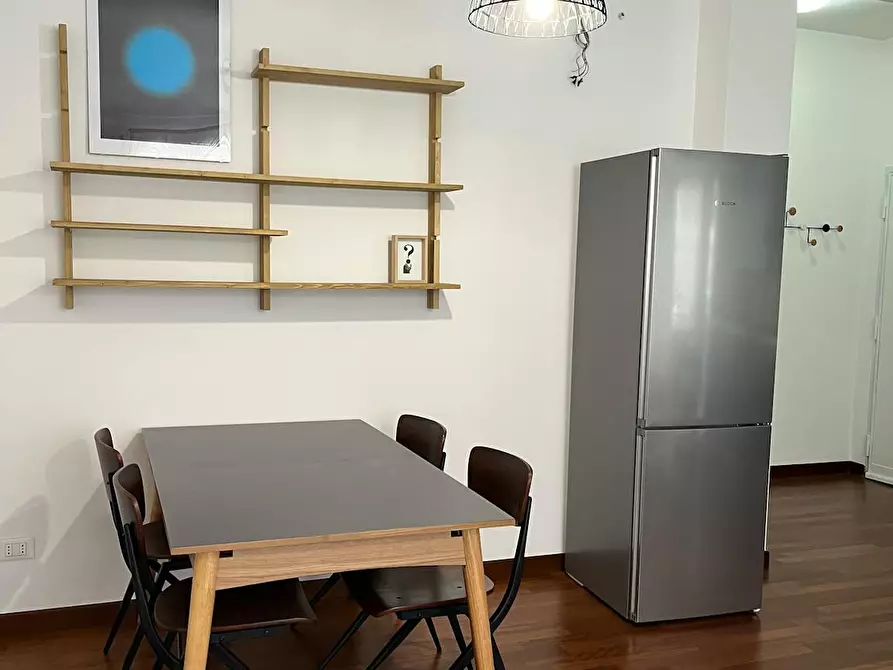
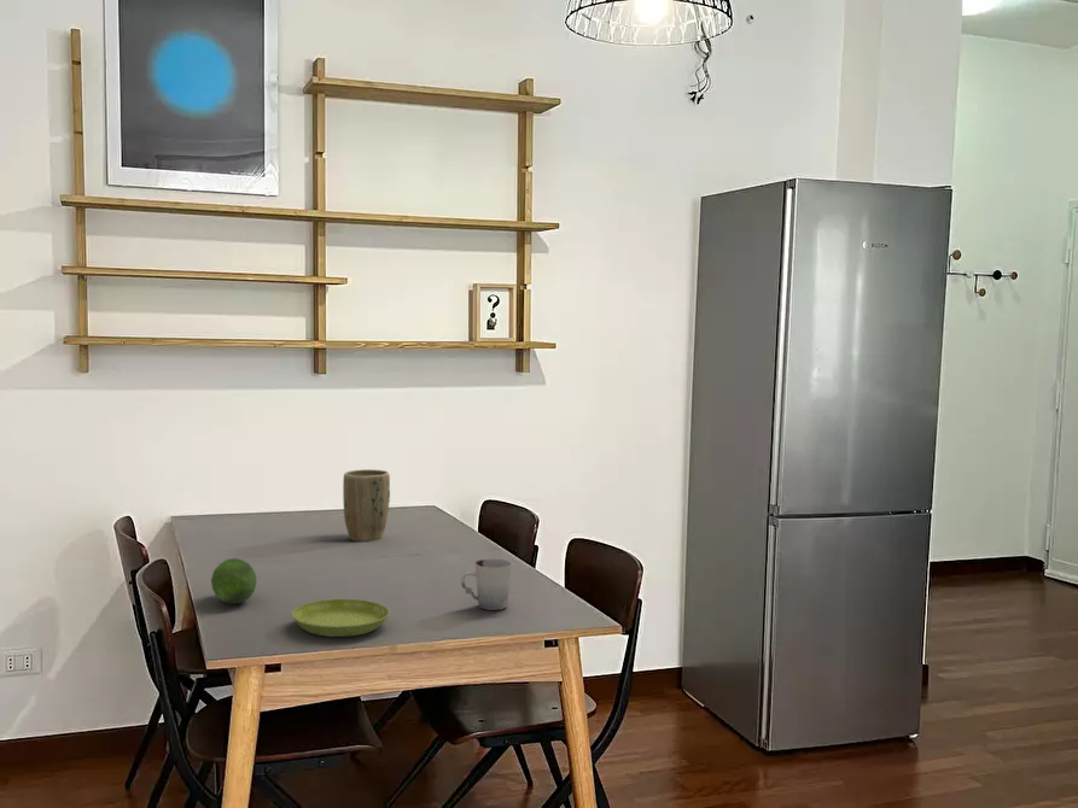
+ saucer (340, 619)
+ fruit (234, 579)
+ plant pot (366, 505)
+ cup (485, 585)
